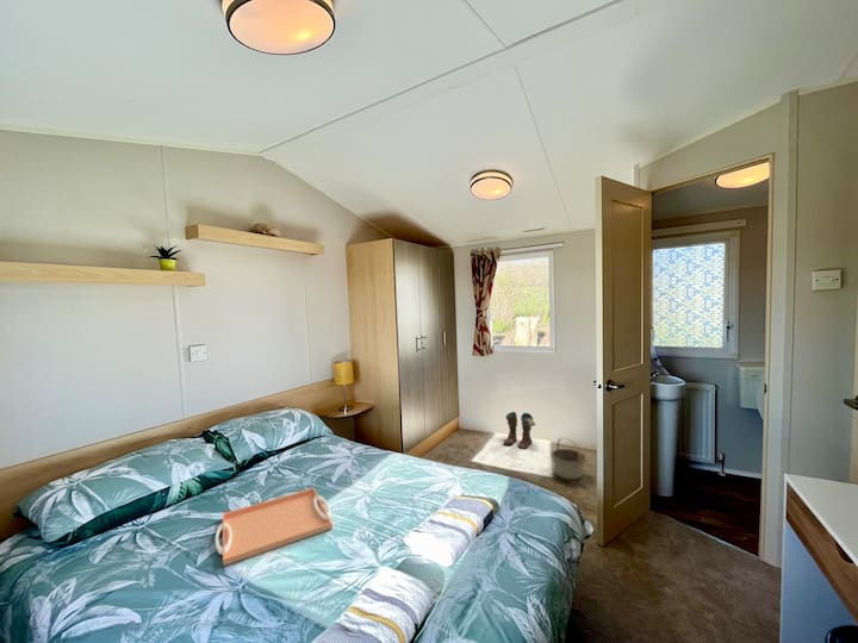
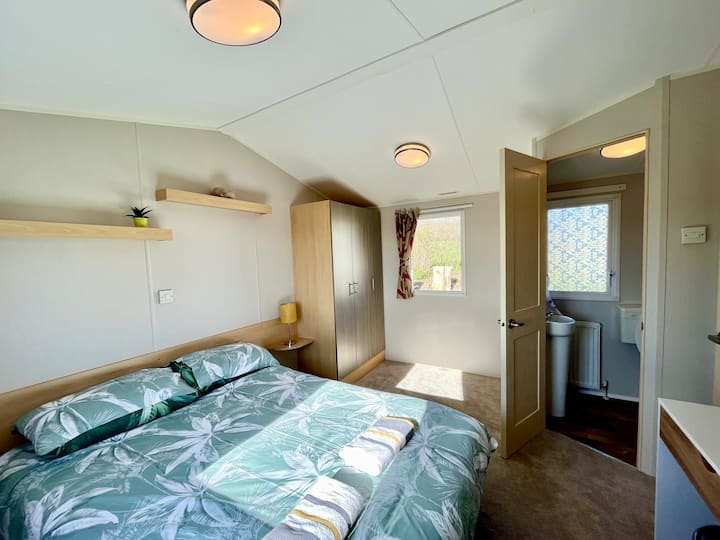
- basket (568, 456)
- boots (522, 429)
- serving tray (275, 520)
